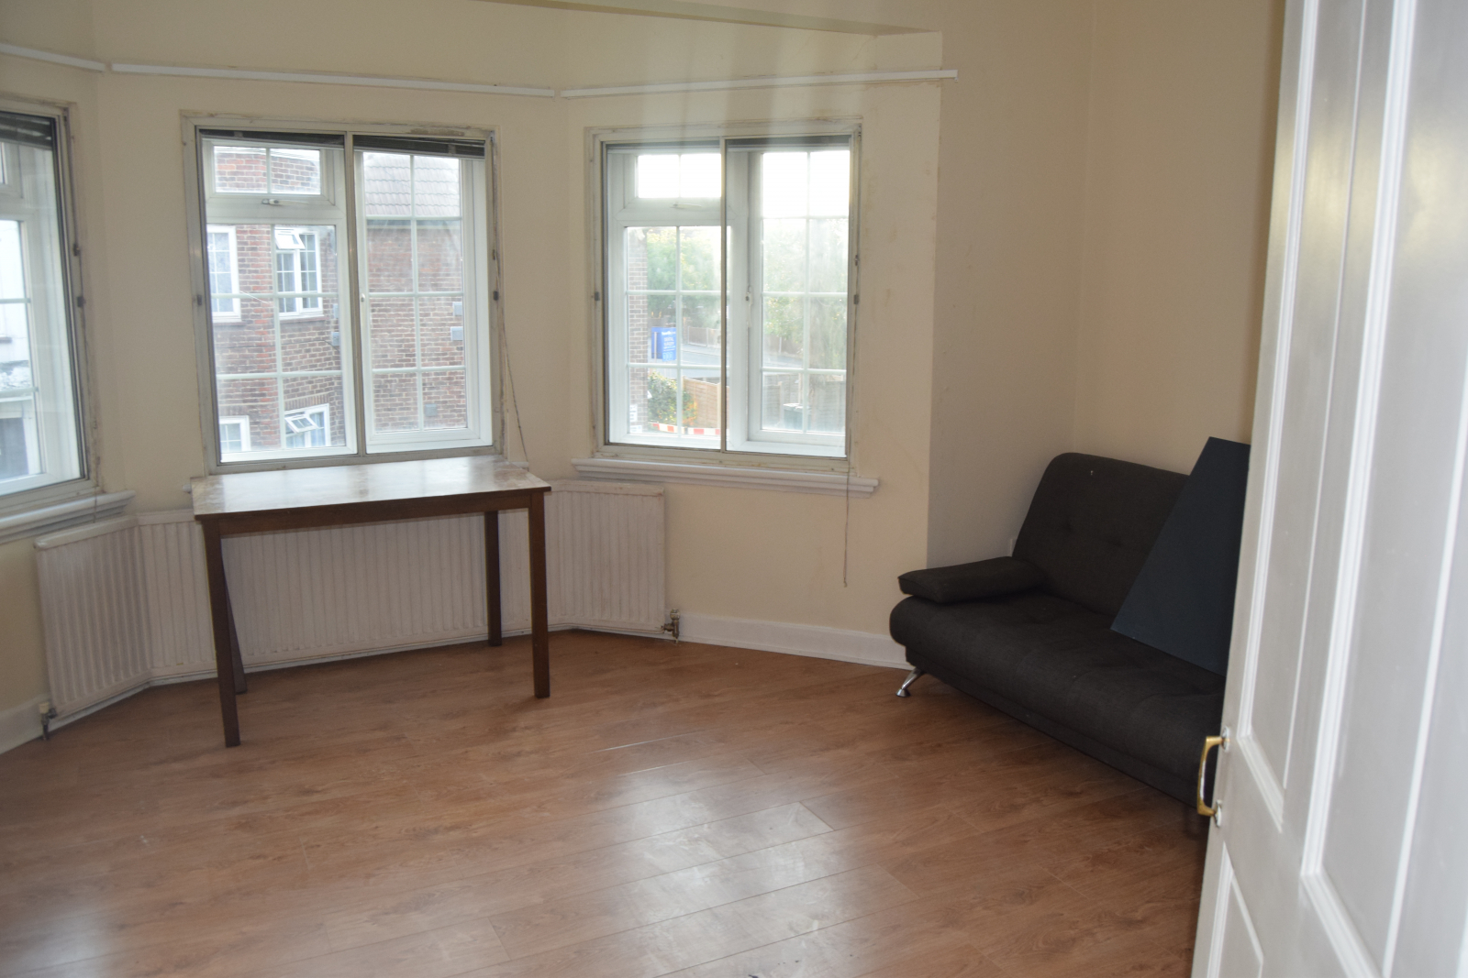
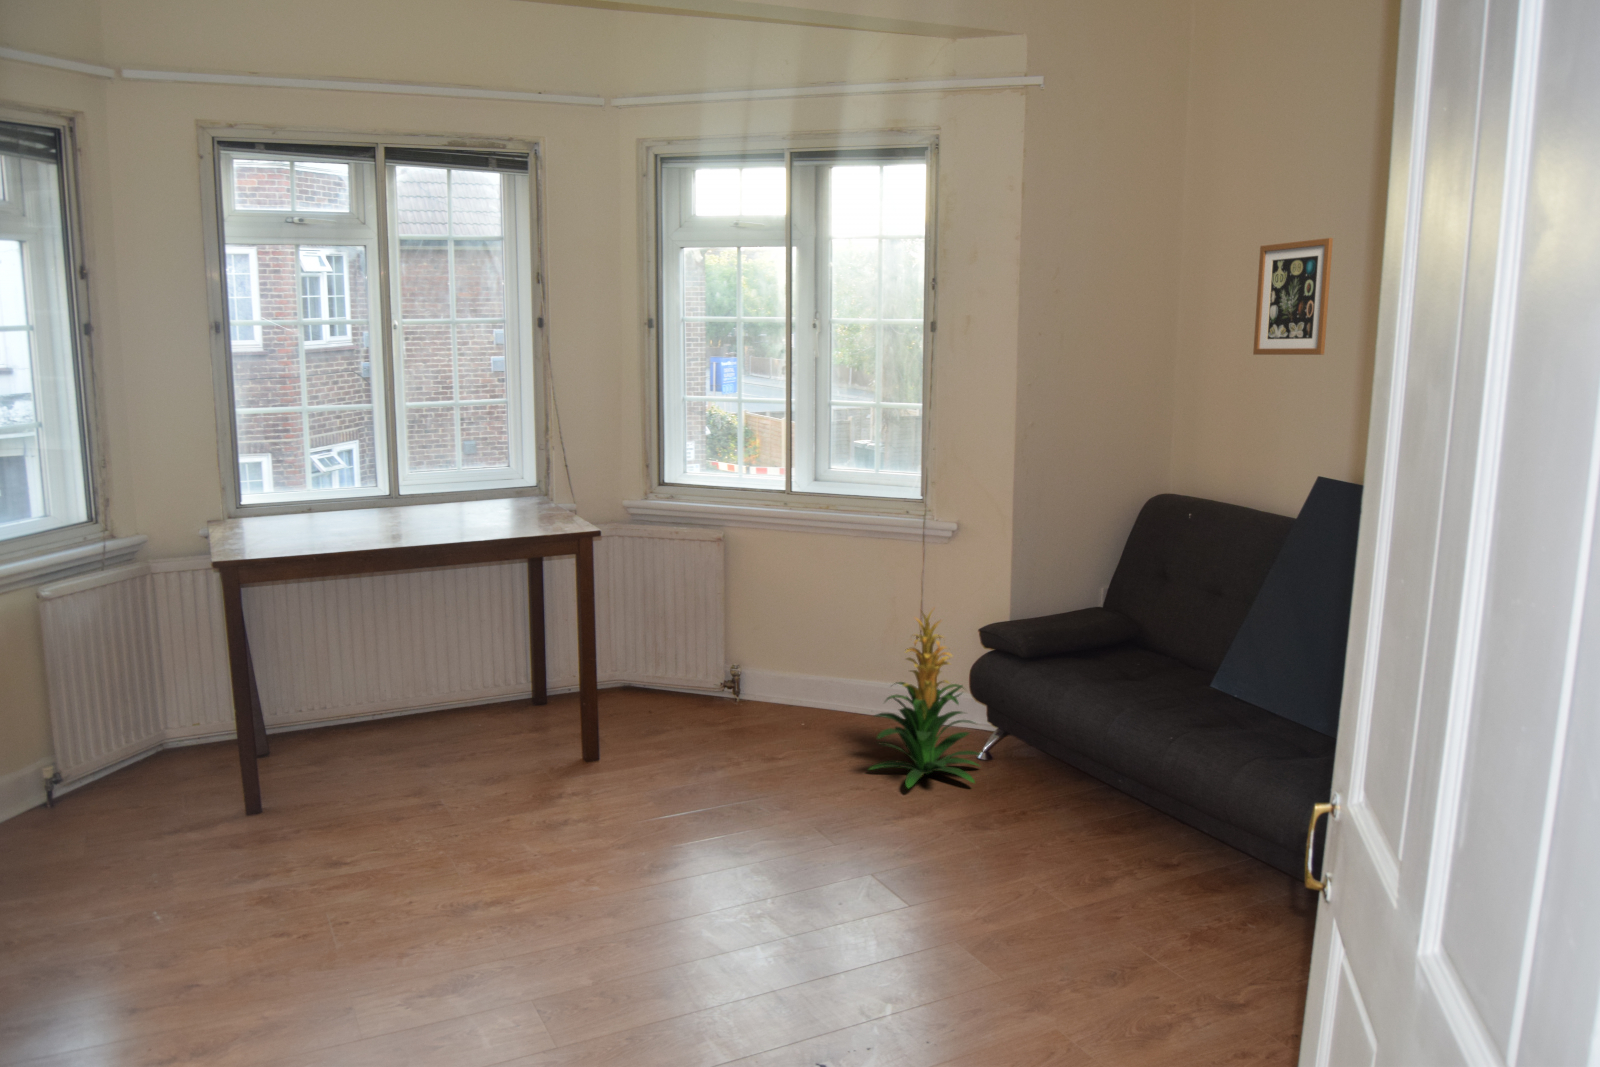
+ indoor plant (927, 691)
+ wall art (1290, 298)
